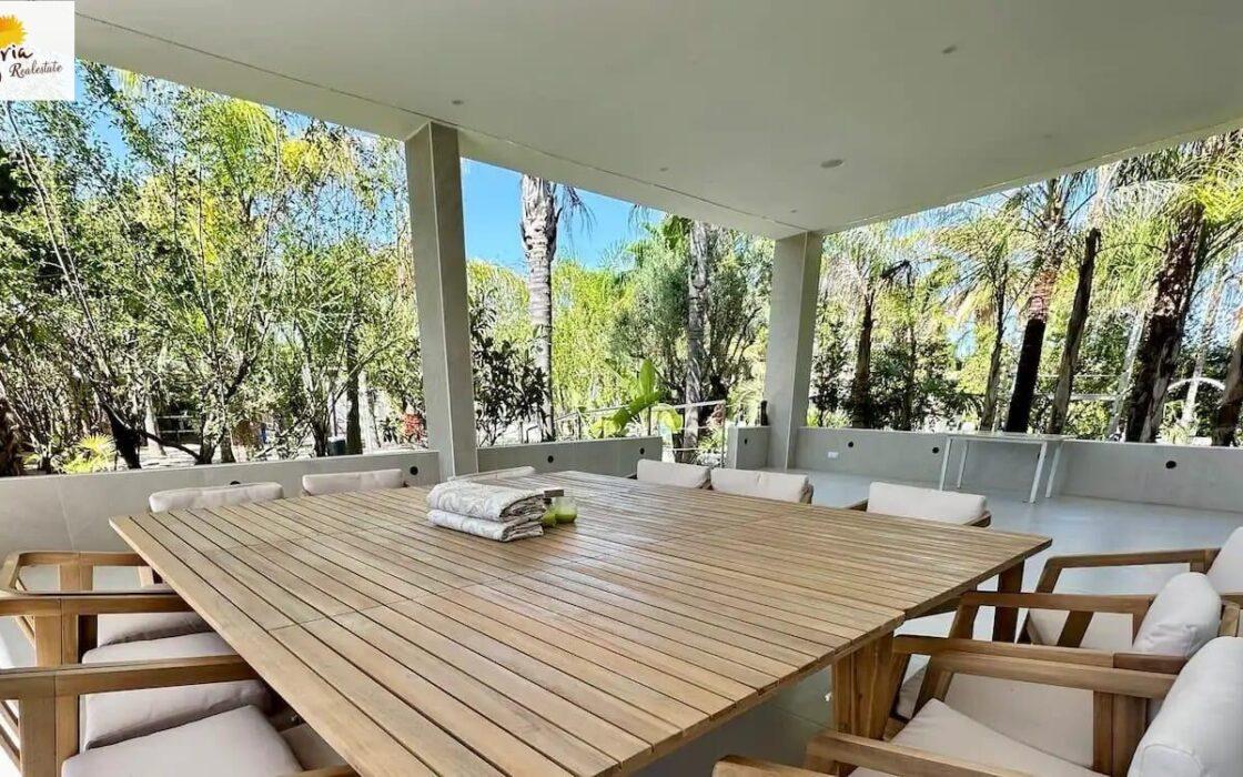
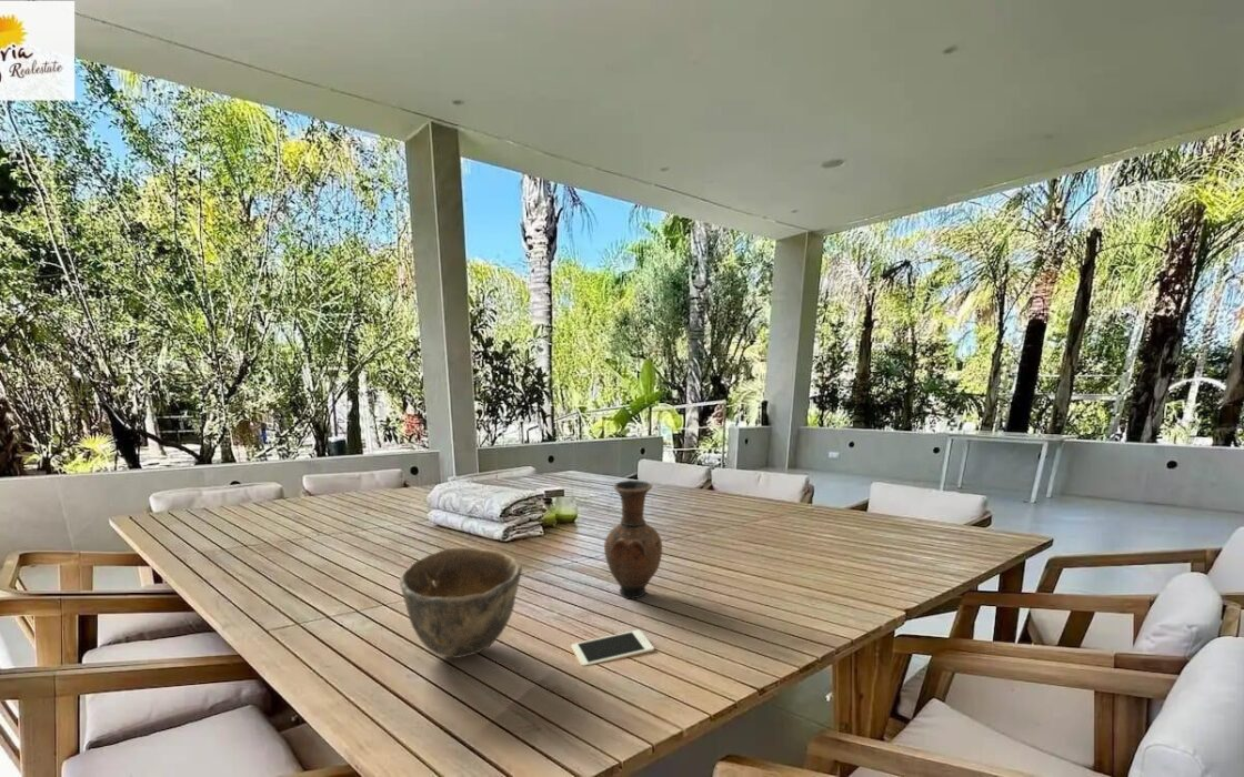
+ bowl (463, 608)
+ cell phone (612, 647)
+ vase (633, 538)
